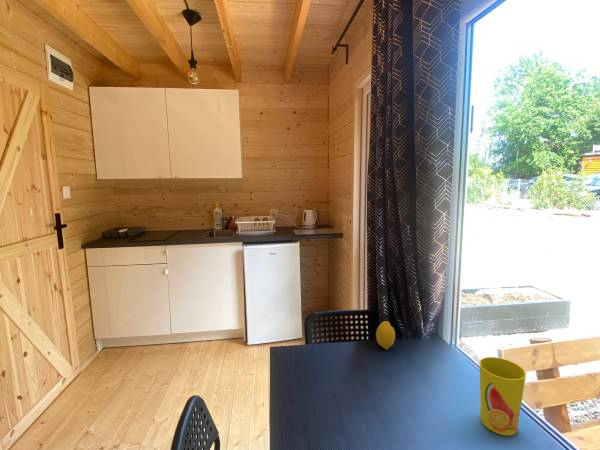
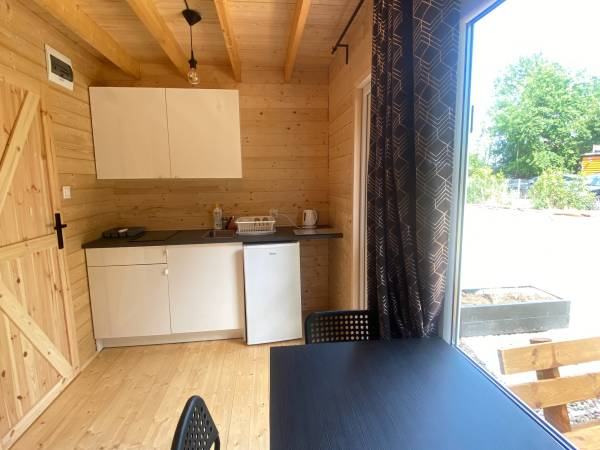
- fruit (385, 334)
- cup (500, 395)
